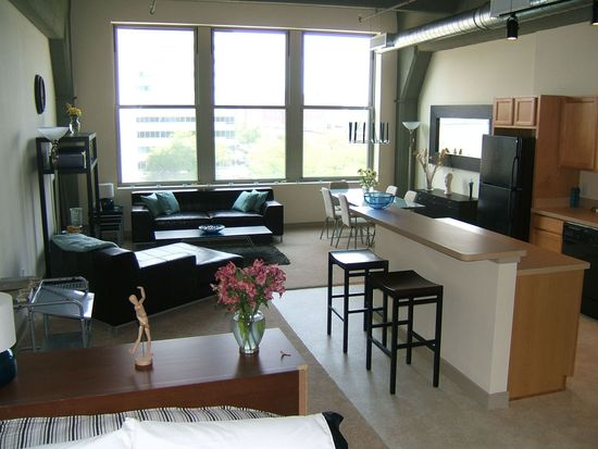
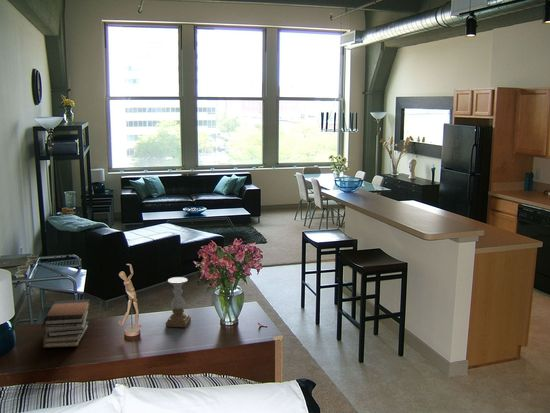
+ book stack (67, 322)
+ candle holder (178, 301)
